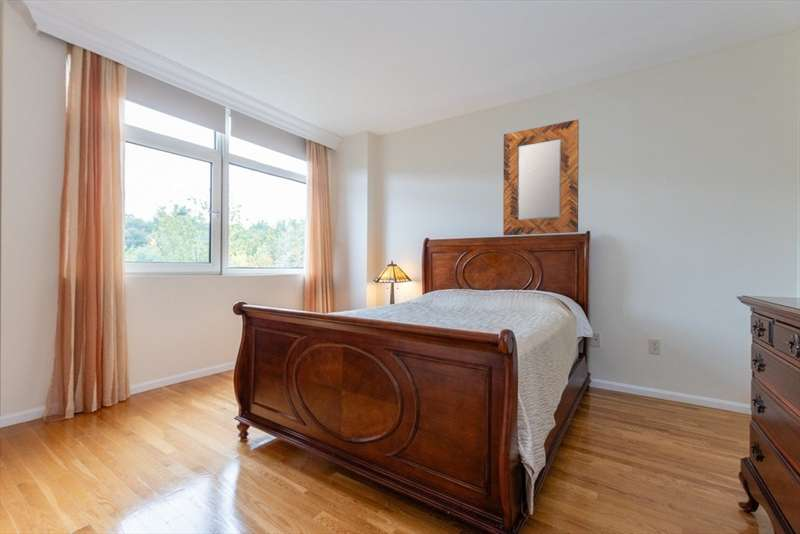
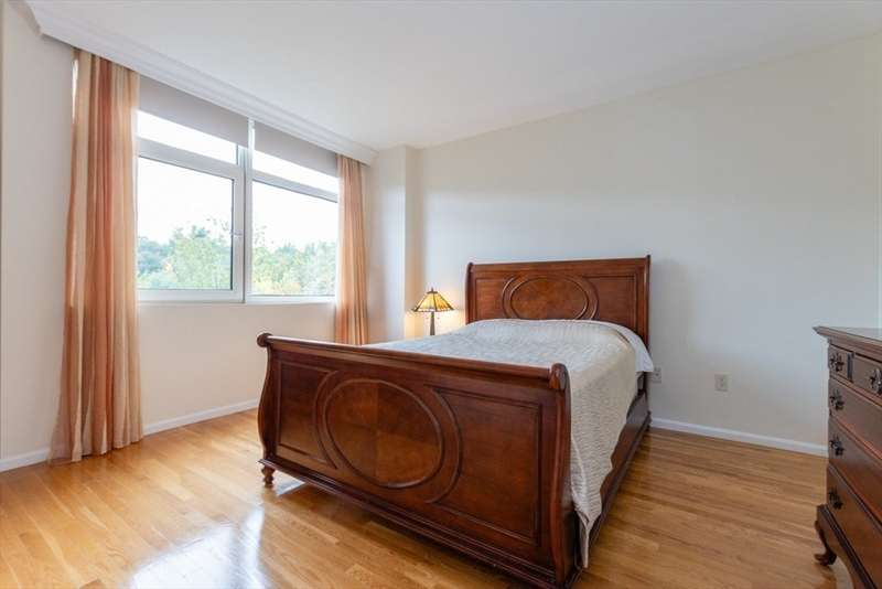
- home mirror (539, 180)
